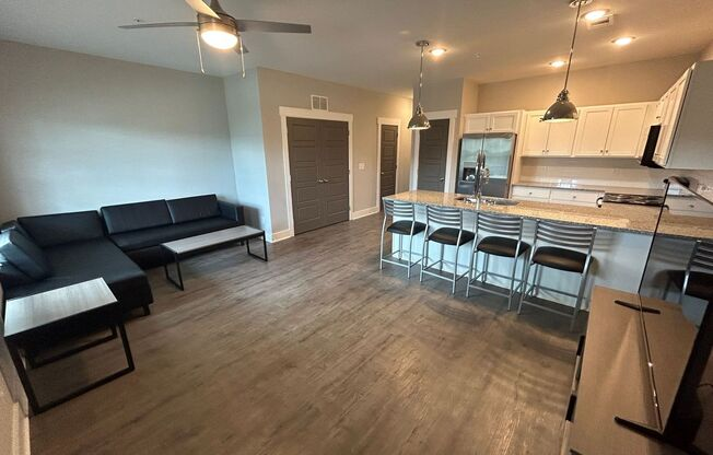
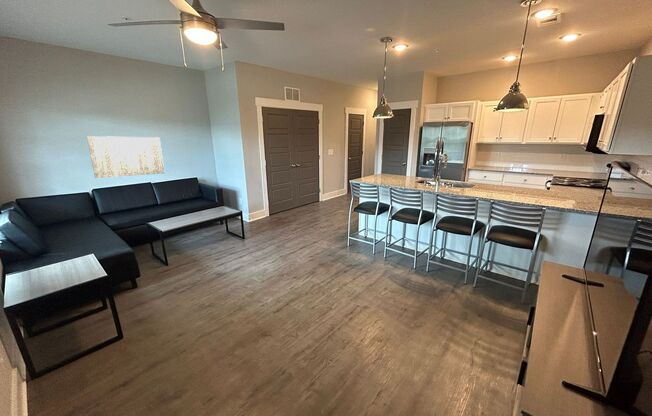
+ wall art (129, 156)
